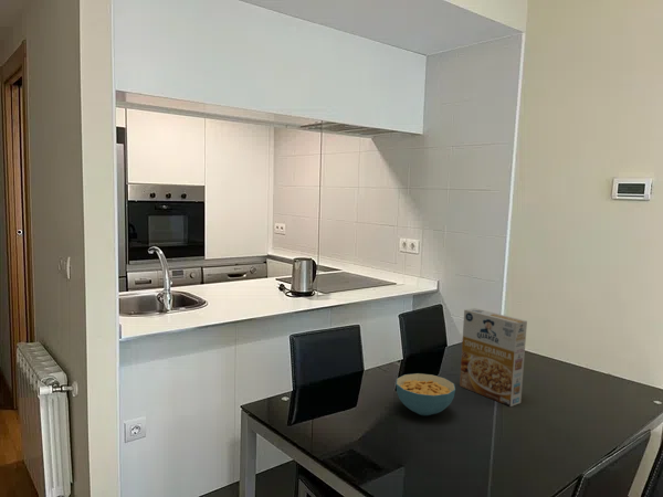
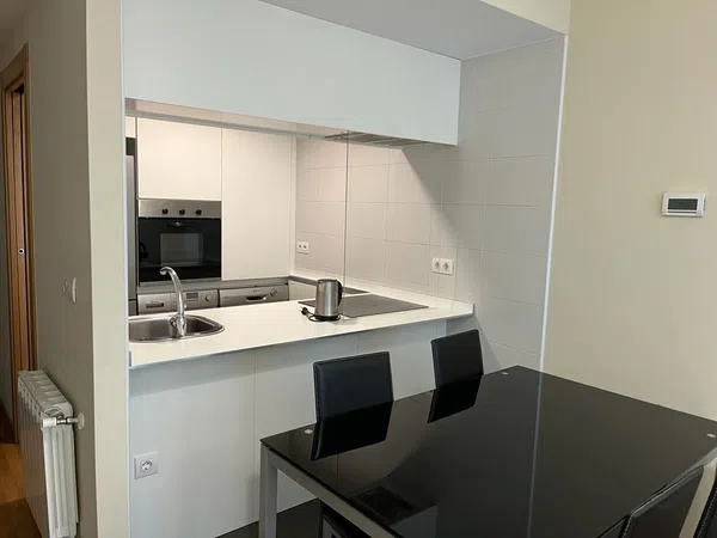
- cereal bowl (424, 398)
- cereal box (491, 355)
